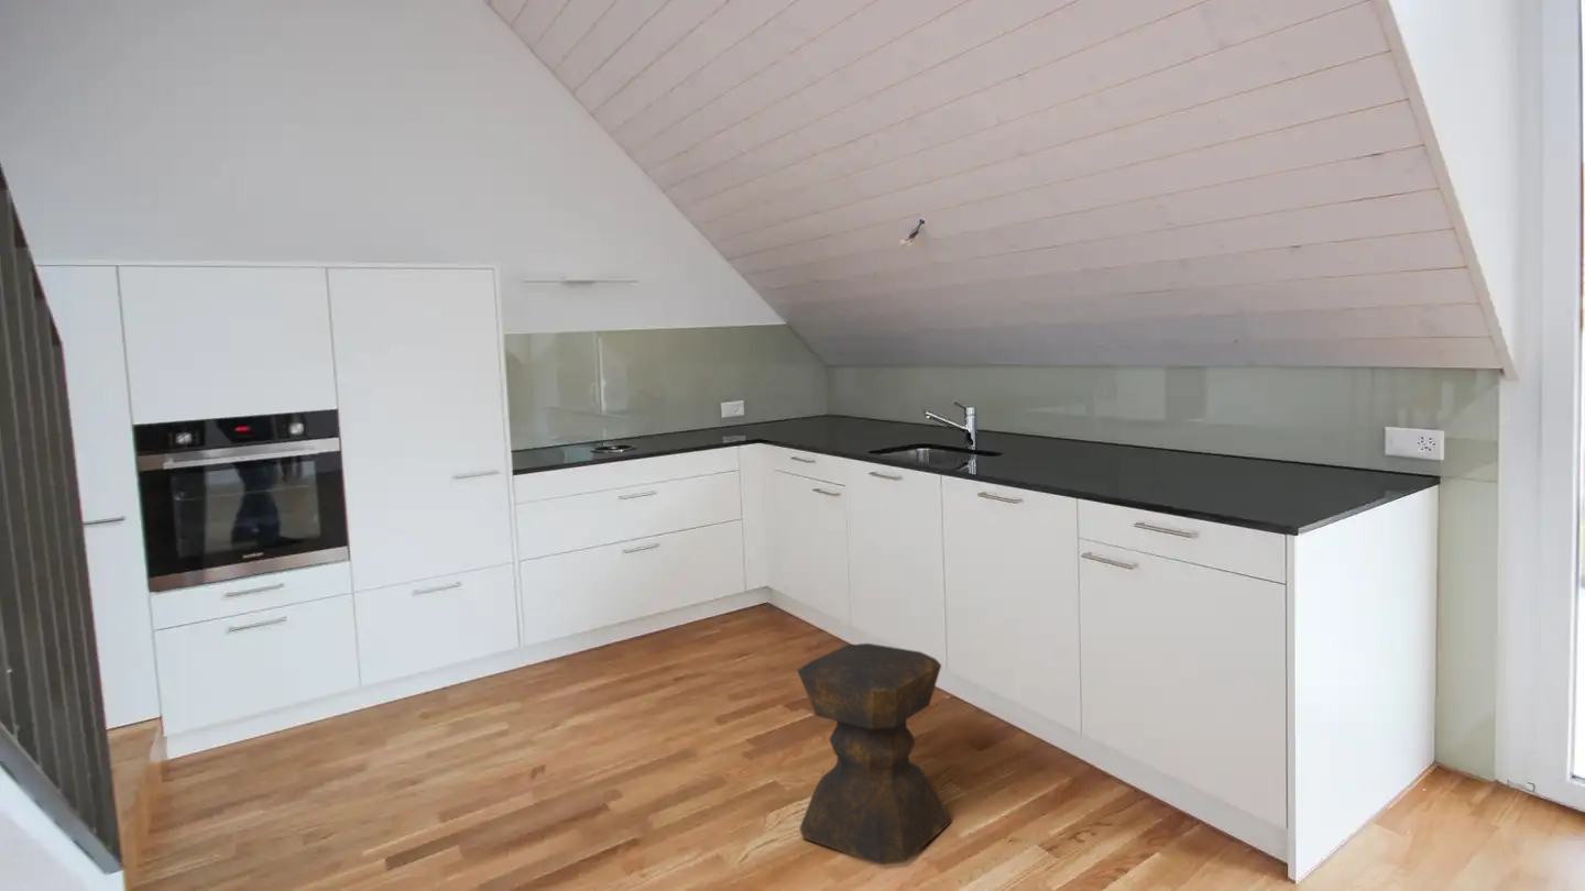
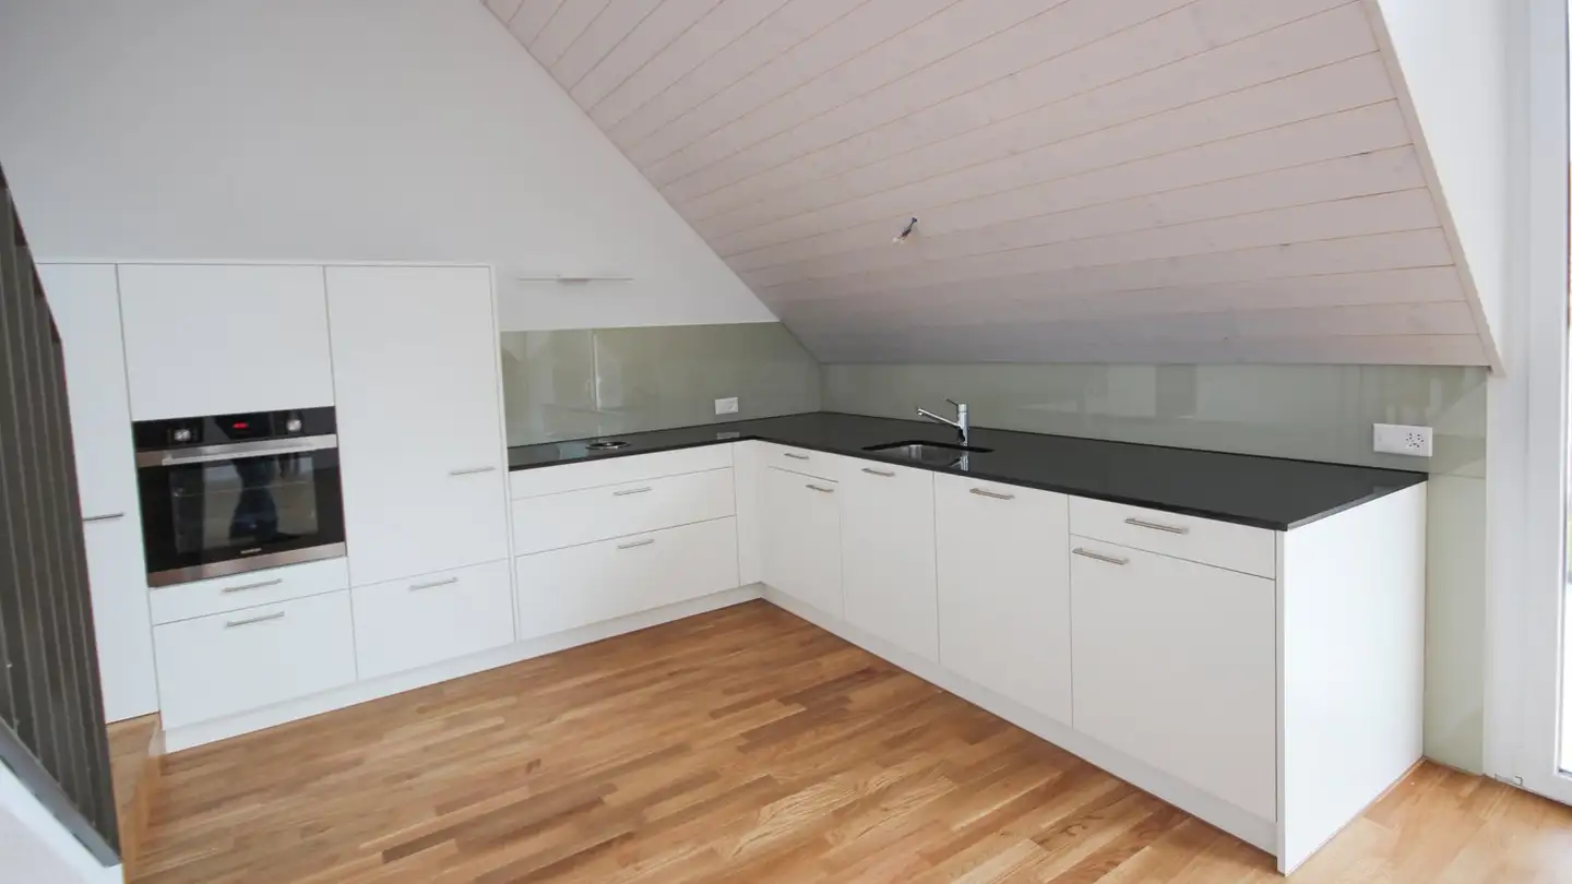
- stool (872, 743)
